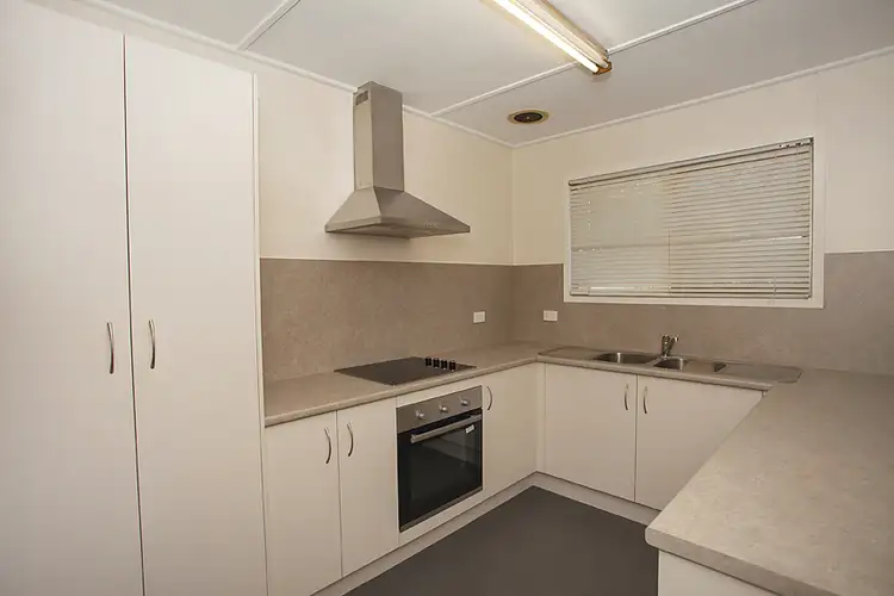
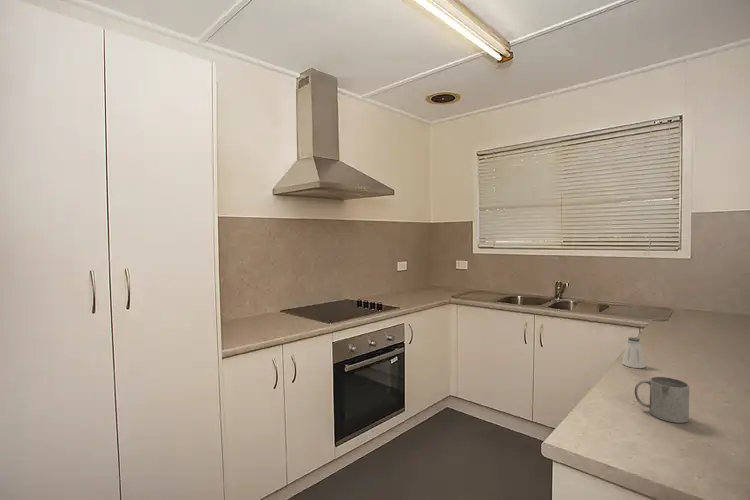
+ mug (660, 397)
+ saltshaker (633, 351)
